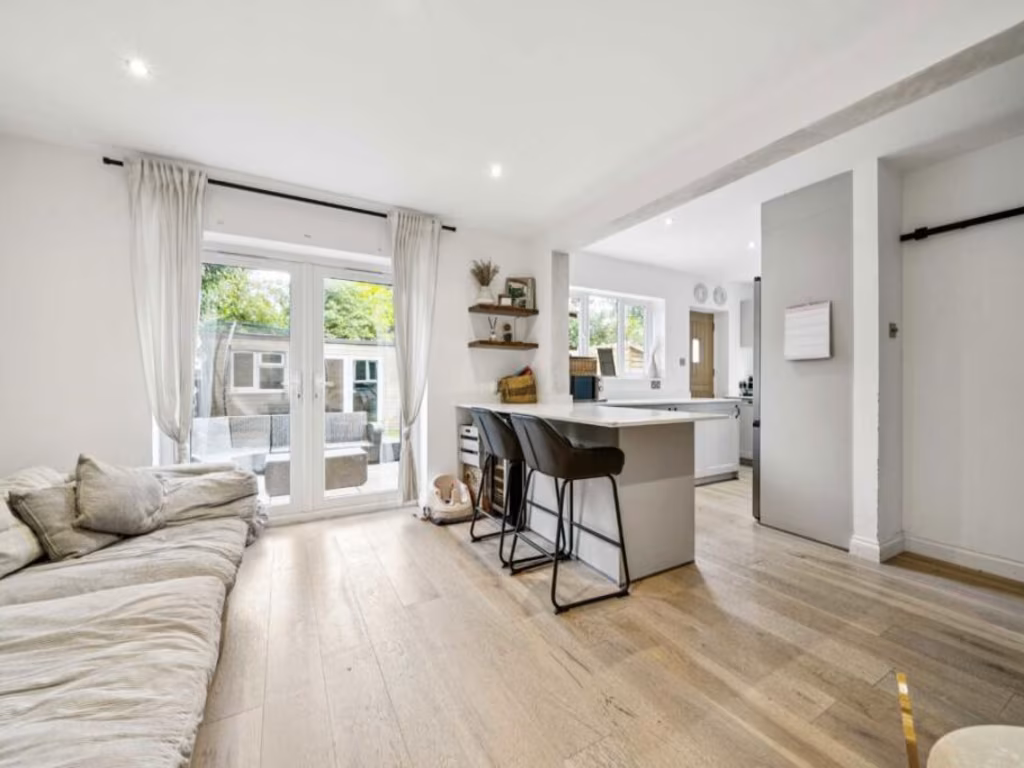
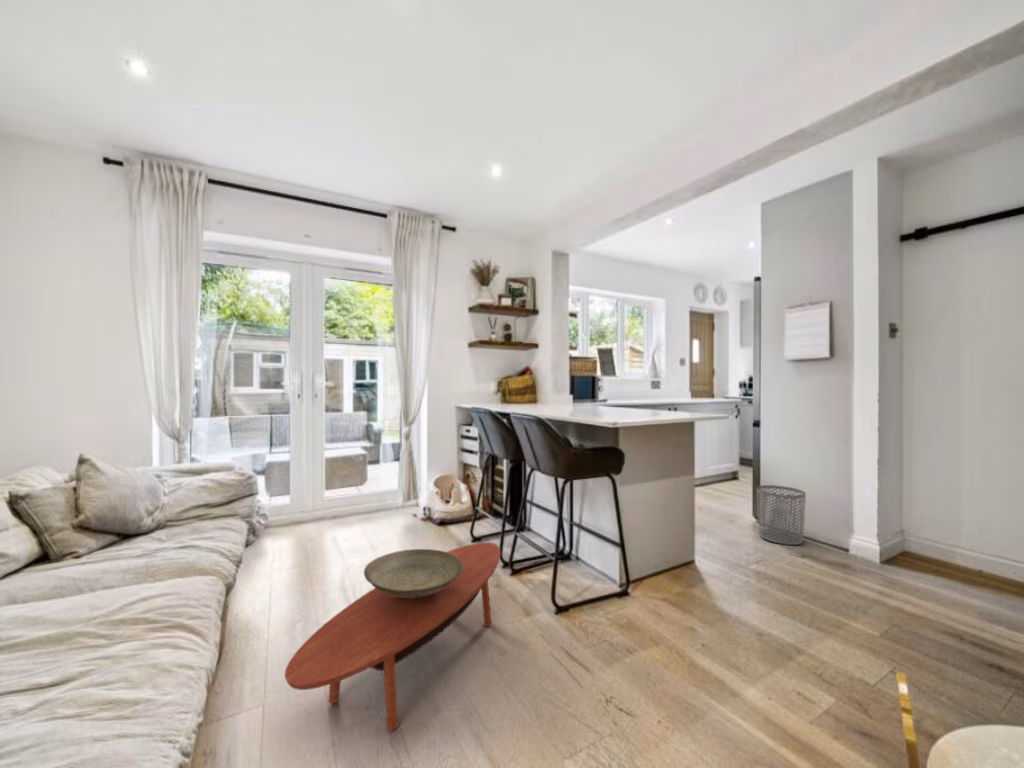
+ decorative bowl (414, 578)
+ waste bin (780, 513)
+ coffee table (421, 624)
